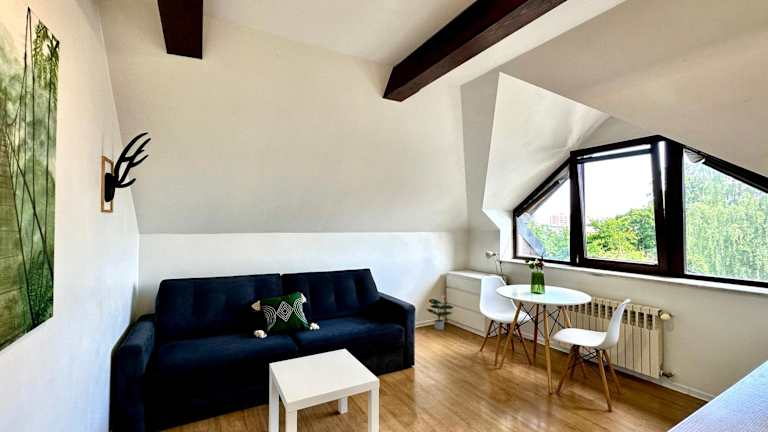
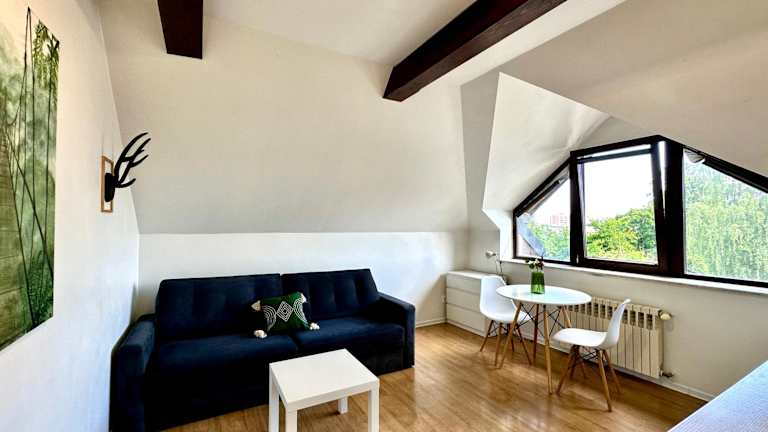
- potted plant (440, 314)
